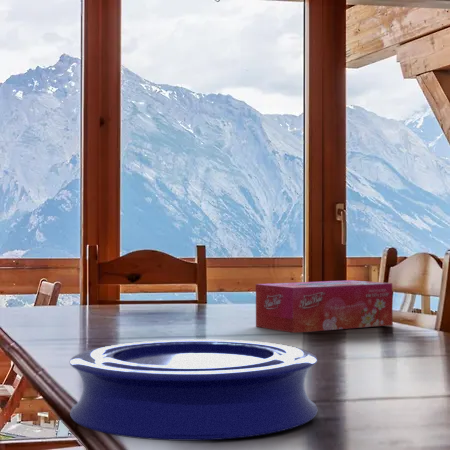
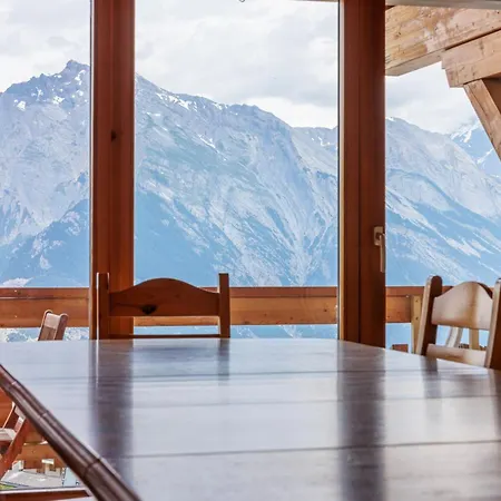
- tissue box (324, 304)
- plate (194, 382)
